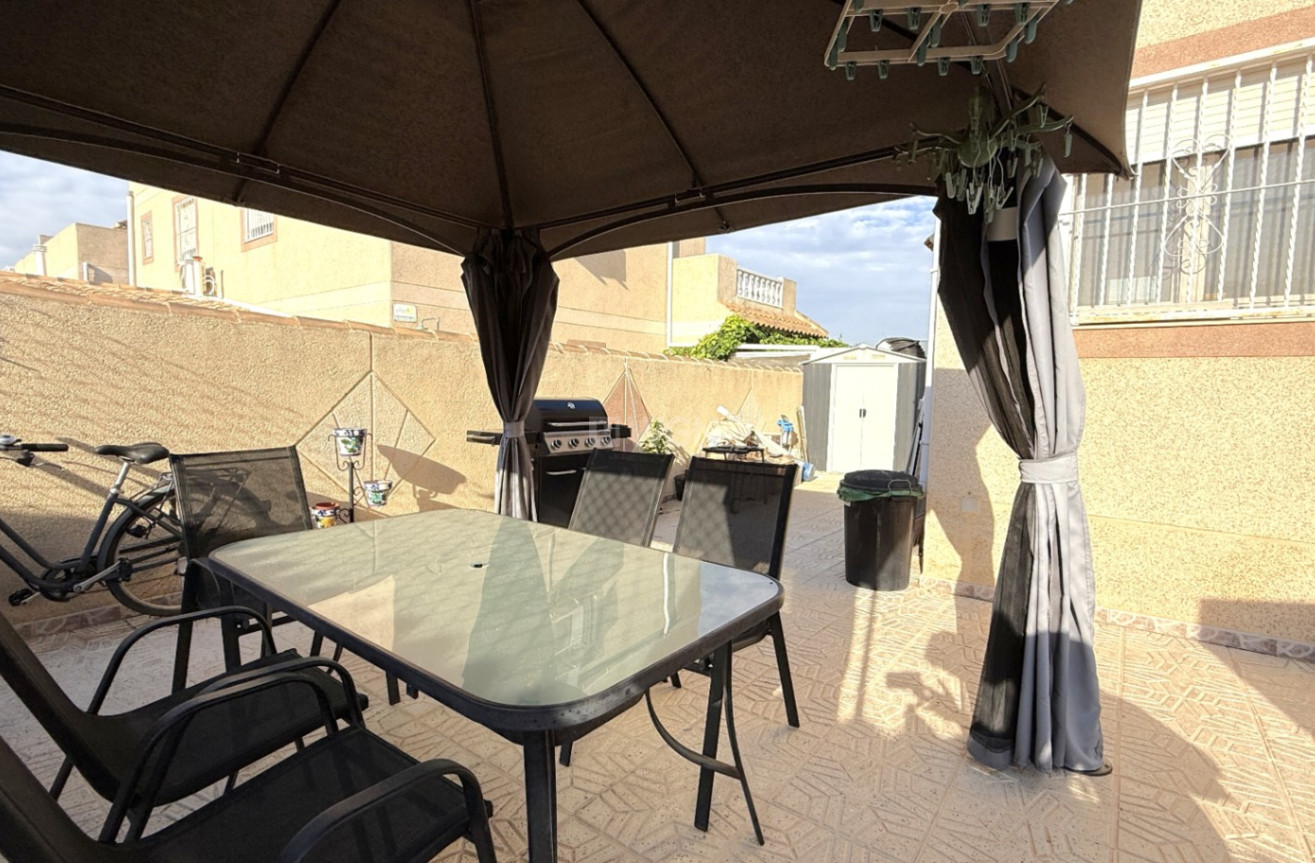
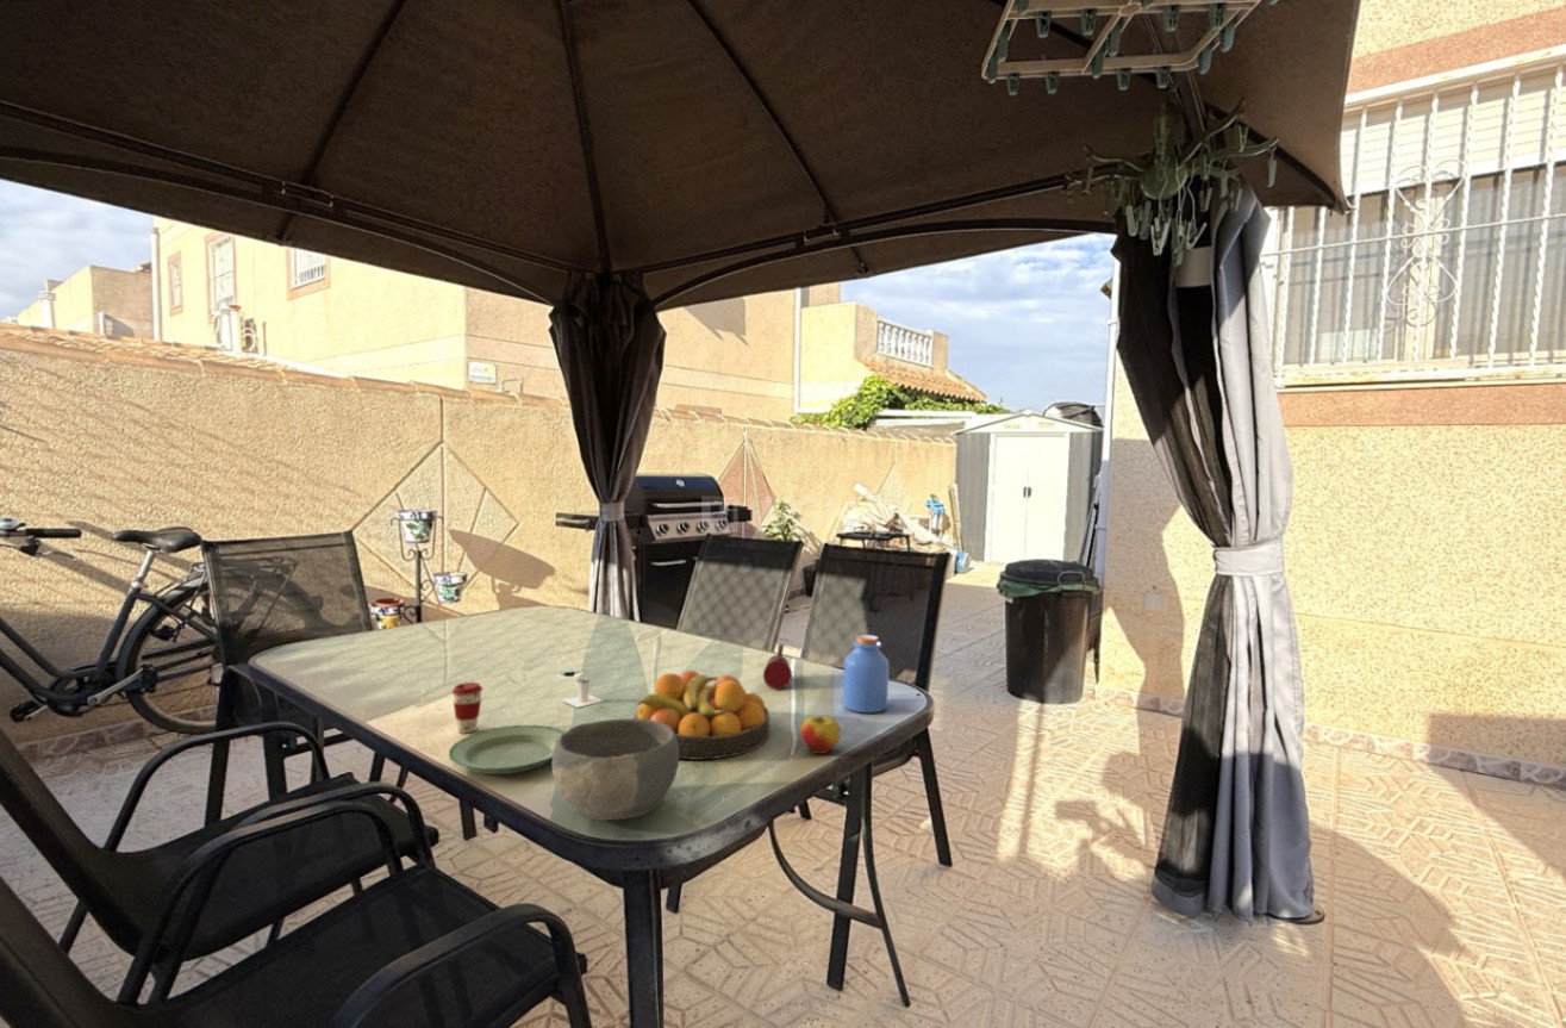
+ coffee cup (467, 708)
+ bowl (616, 771)
+ beer mug (776, 663)
+ salt shaker (582, 690)
+ jar (866, 671)
+ apple (819, 734)
+ fruit bowl (701, 703)
+ plate (511, 750)
